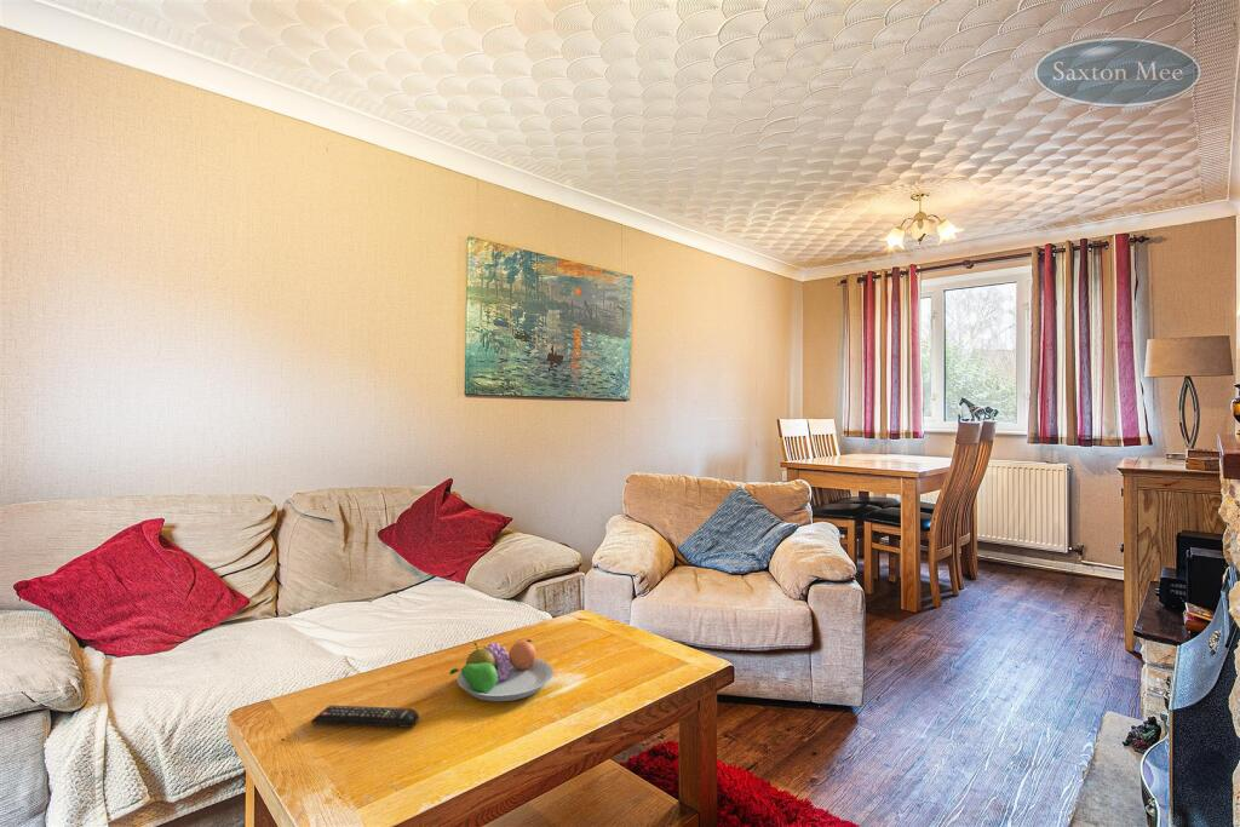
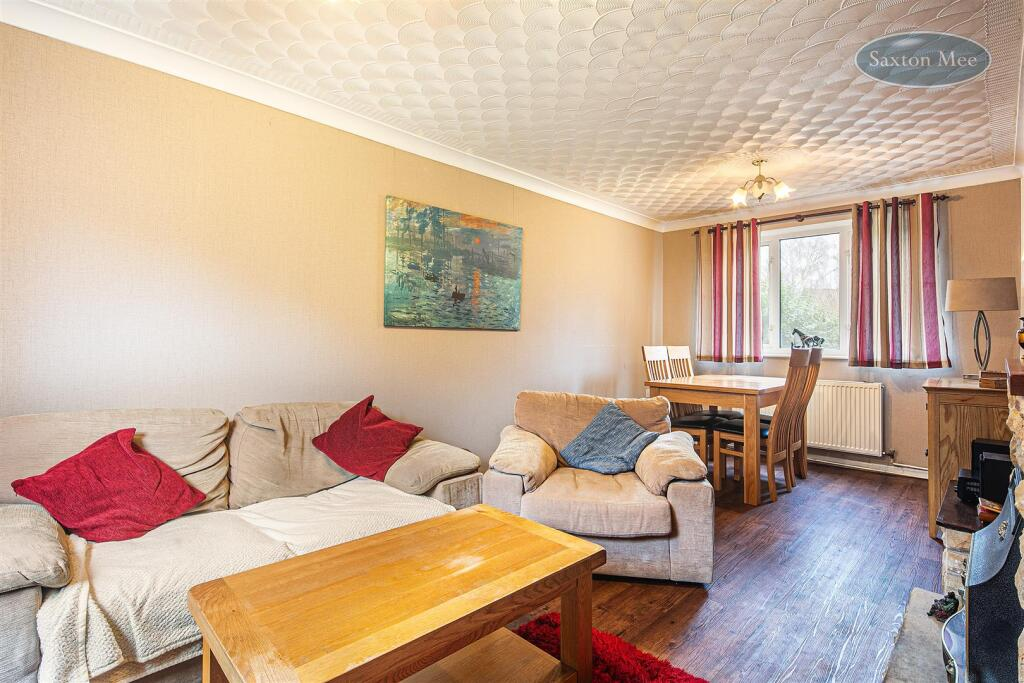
- fruit bowl (501, 665)
- remote control (364, 717)
